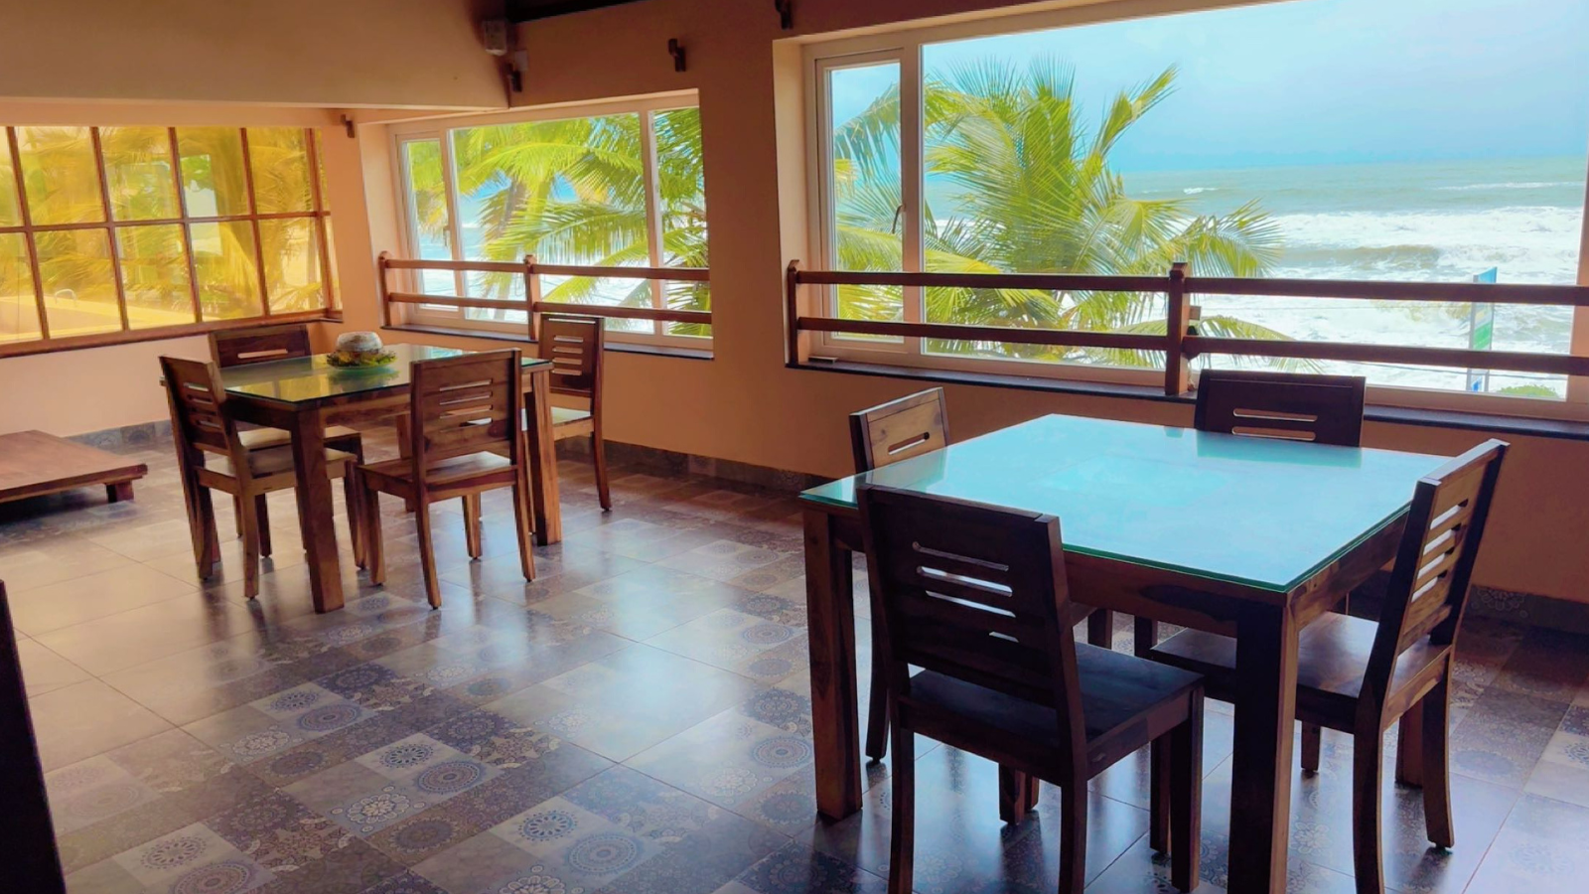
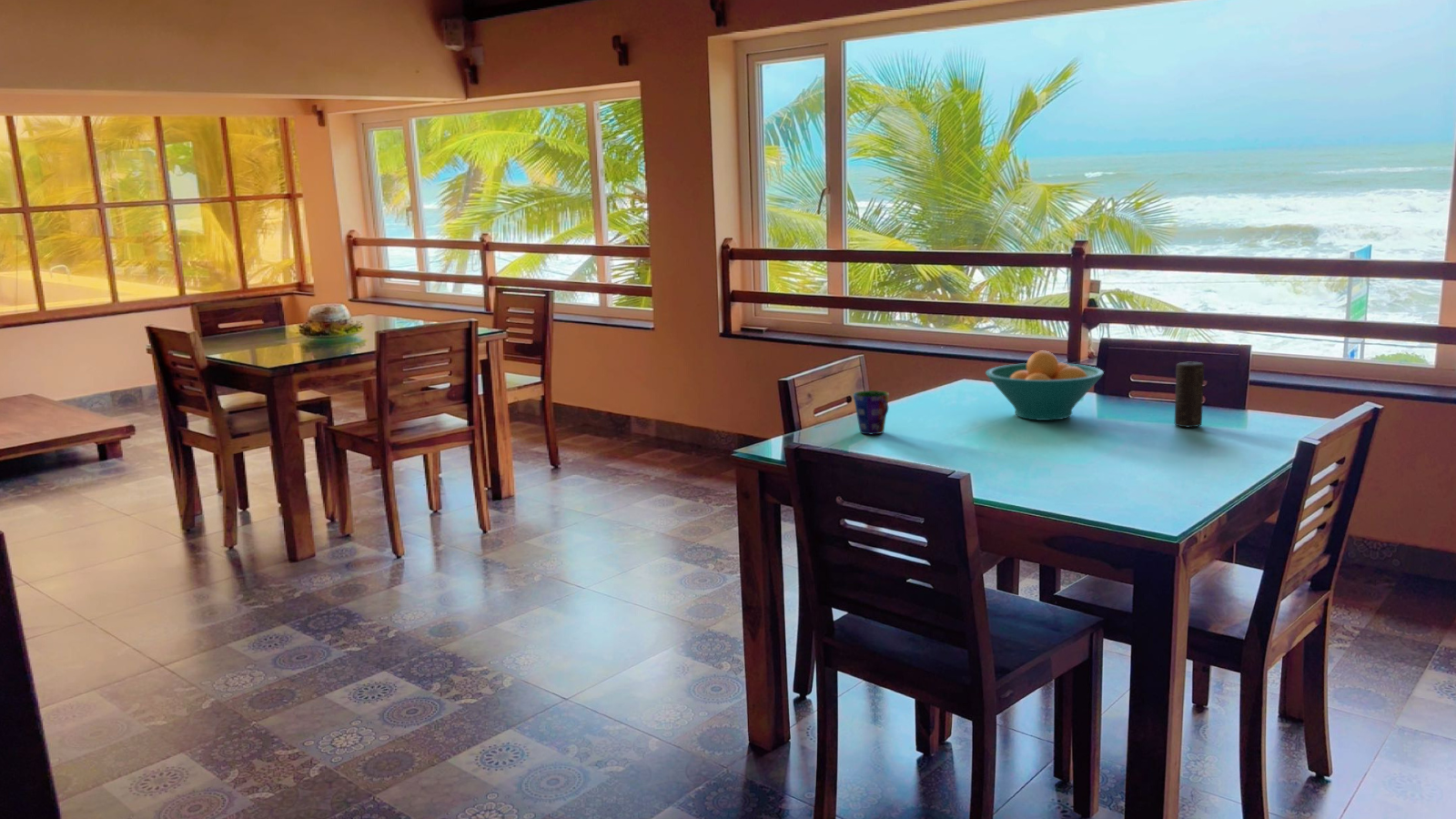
+ fruit bowl (1043, 383)
+ candle (1188, 394)
+ cup (875, 413)
